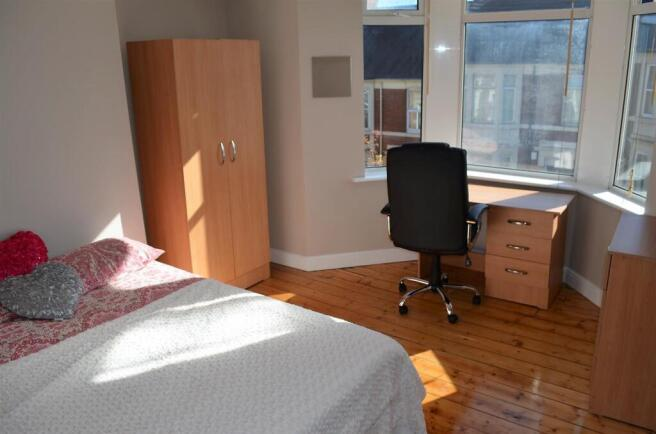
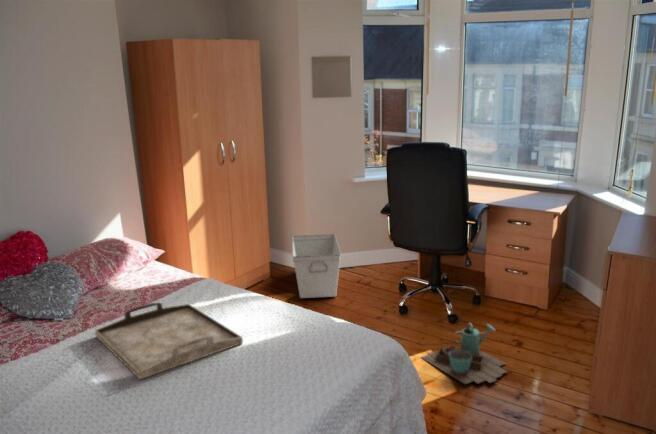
+ serving tray (166, 330)
+ storage bin (315, 264)
+ watering can (468, 347)
